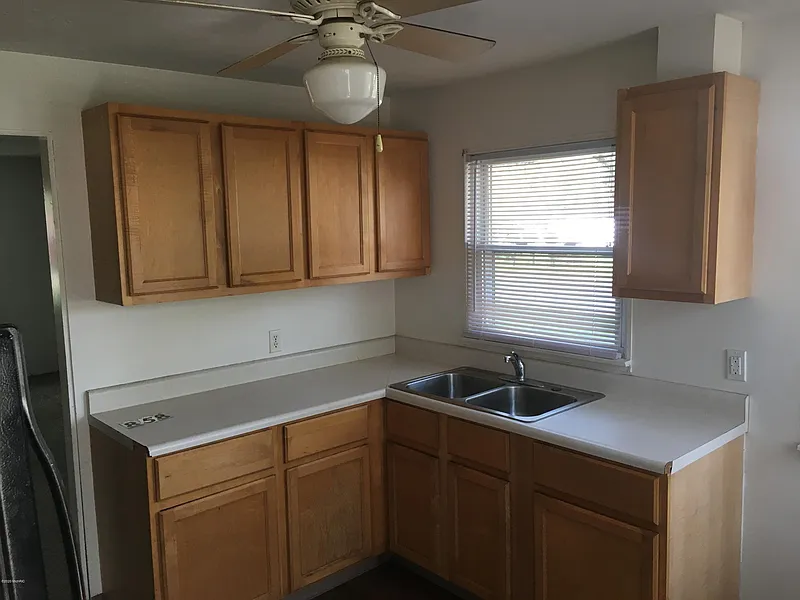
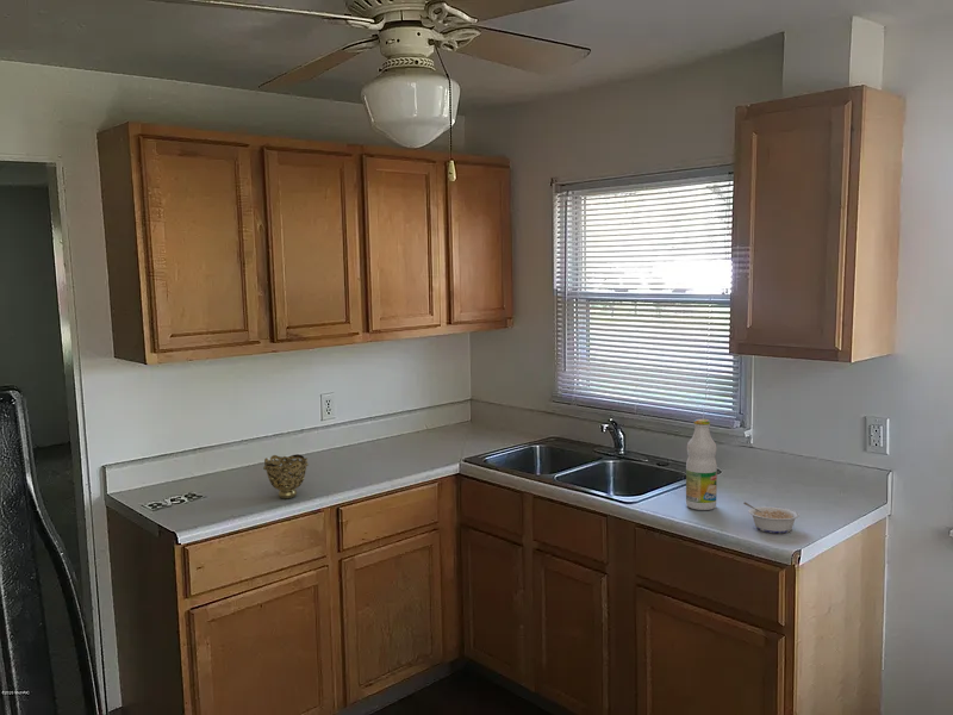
+ decorative bowl (286, 477)
+ bottle (700, 462)
+ legume (771, 518)
